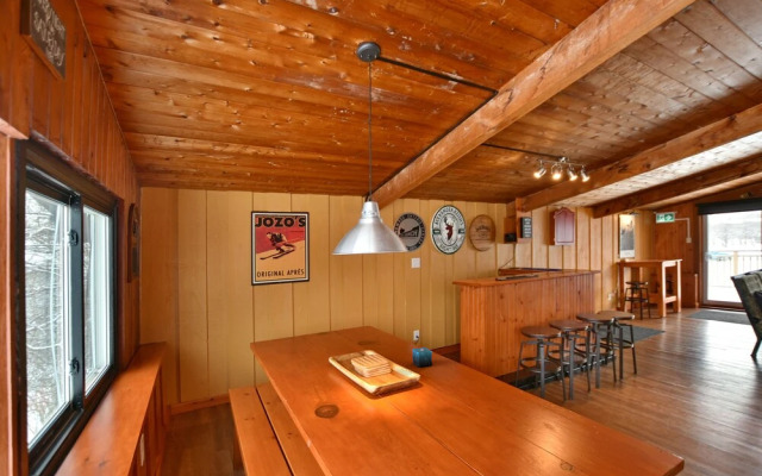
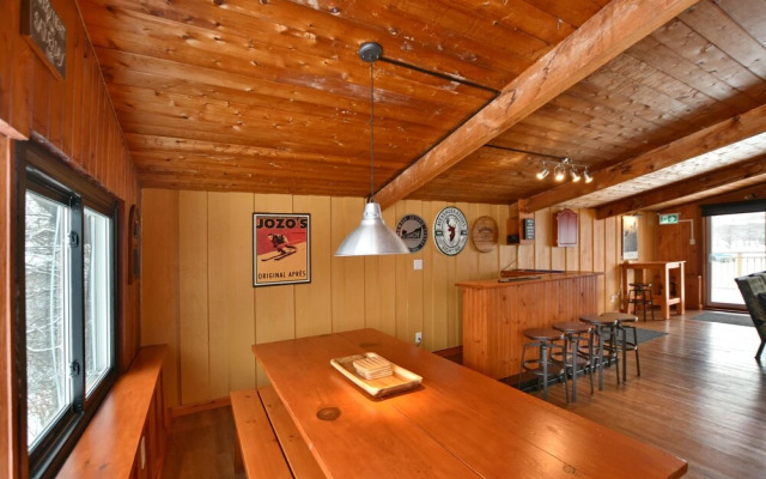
- candle (421, 353)
